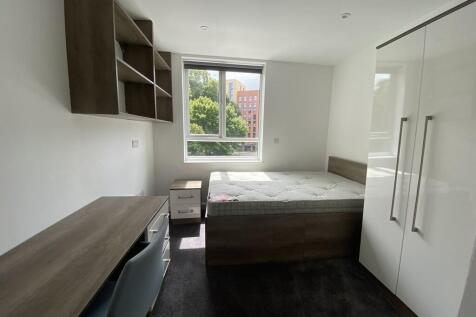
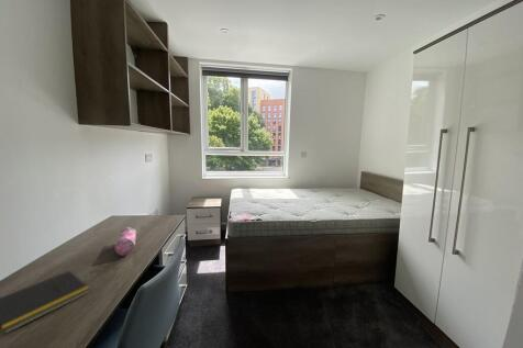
+ notepad (42, 296)
+ pencil case (126, 239)
